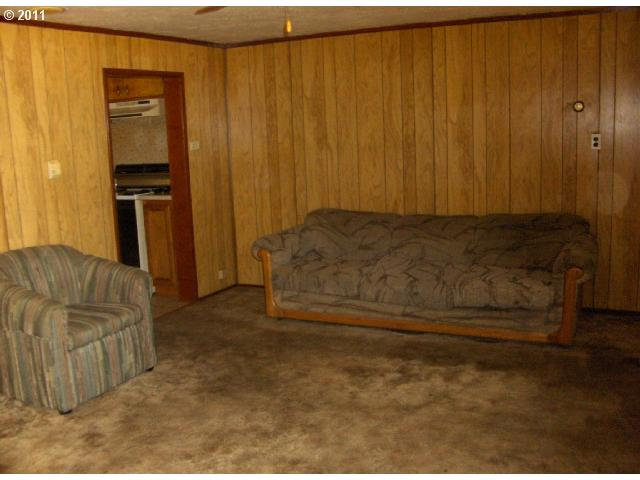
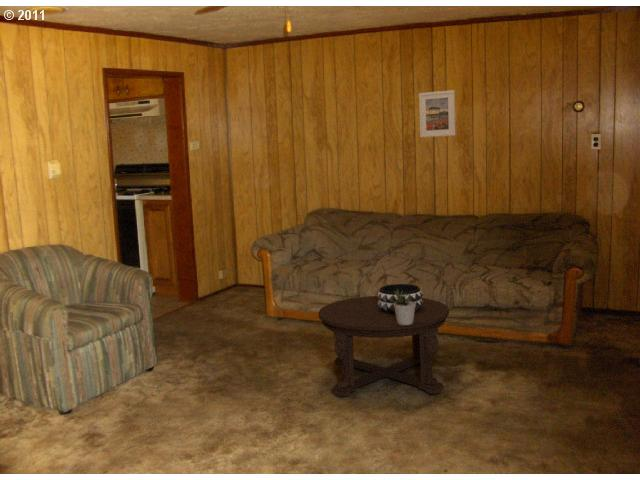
+ potted plant (404, 306)
+ coffee table (384, 337)
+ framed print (437, 114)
+ decorative bowl (397, 299)
